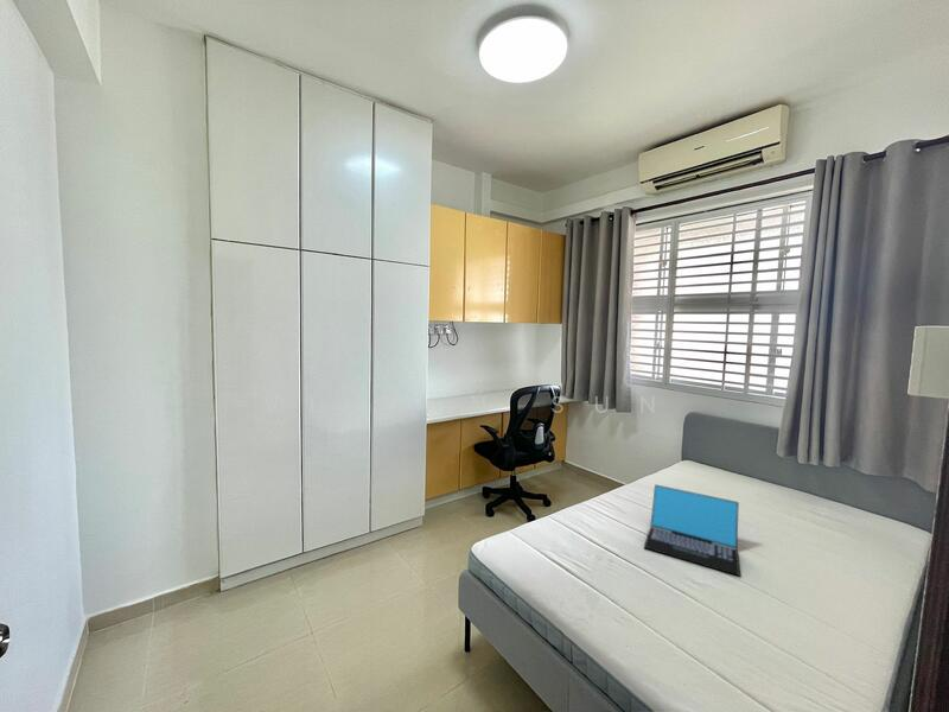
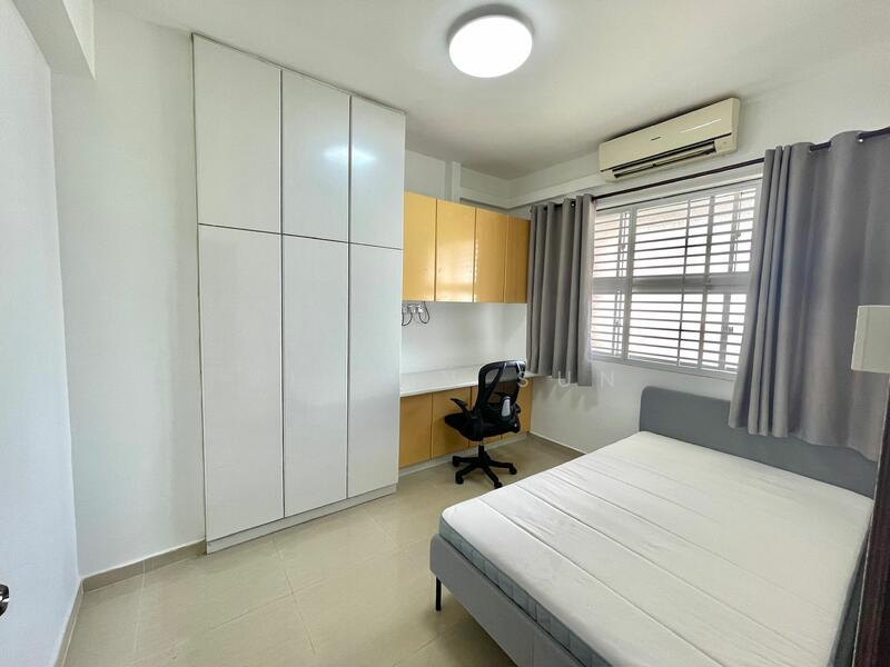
- laptop (692, 525)
